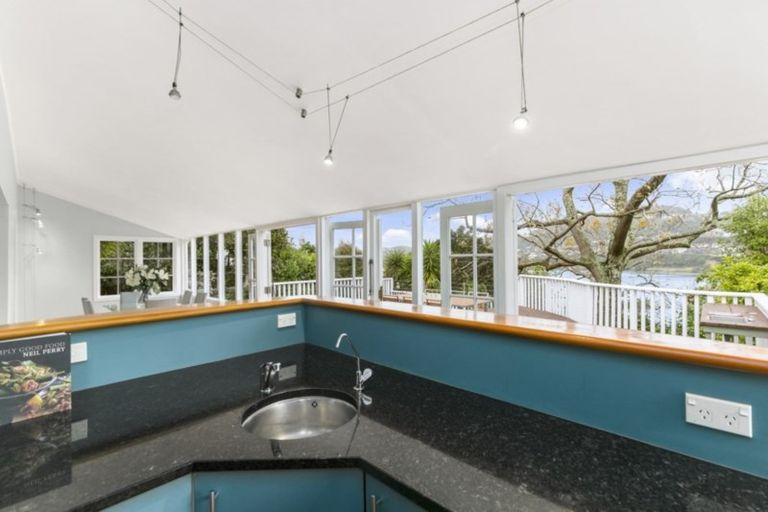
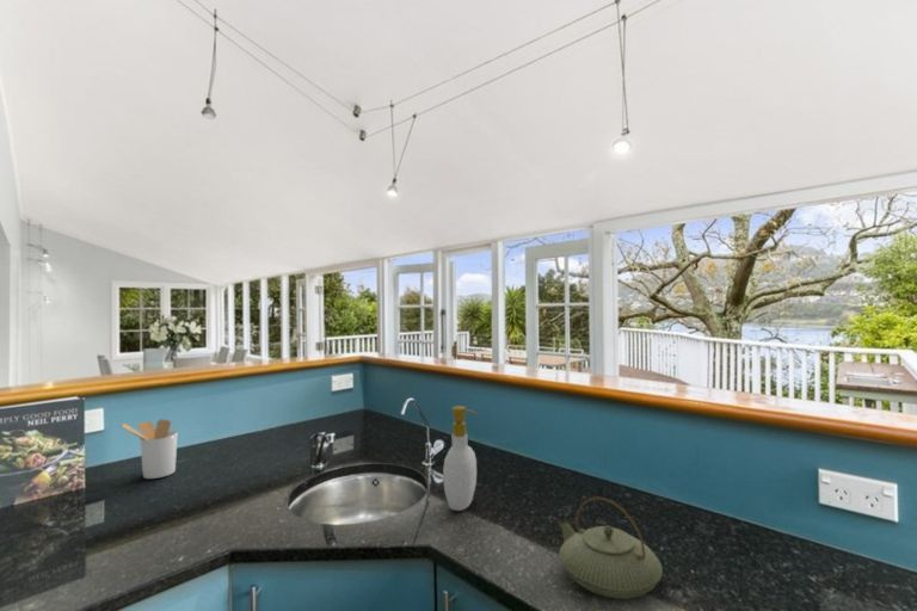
+ utensil holder (149, 446)
+ soap bottle (461, 455)
+ teapot (602, 535)
